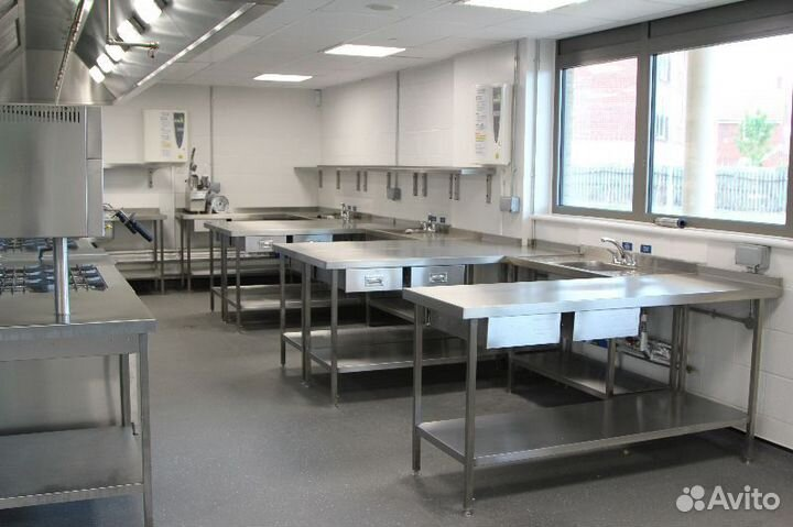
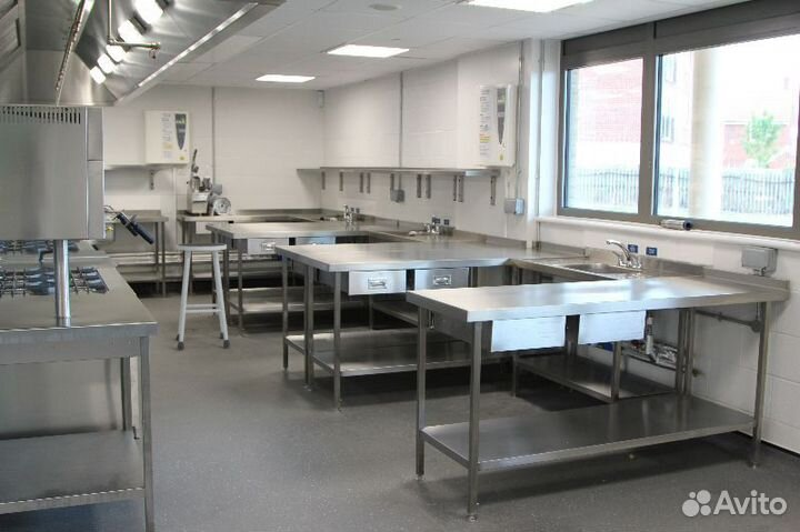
+ stool (201, 304)
